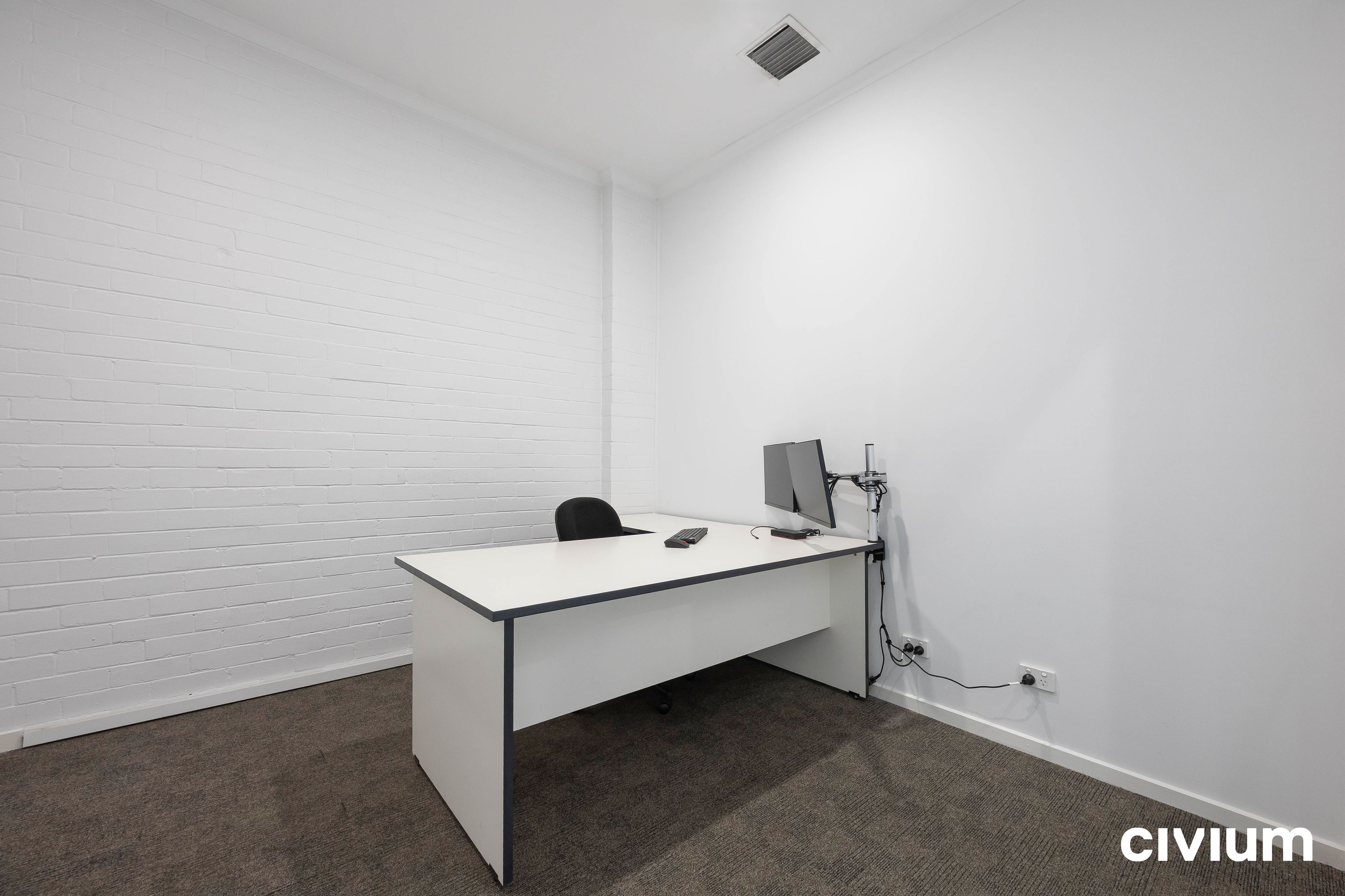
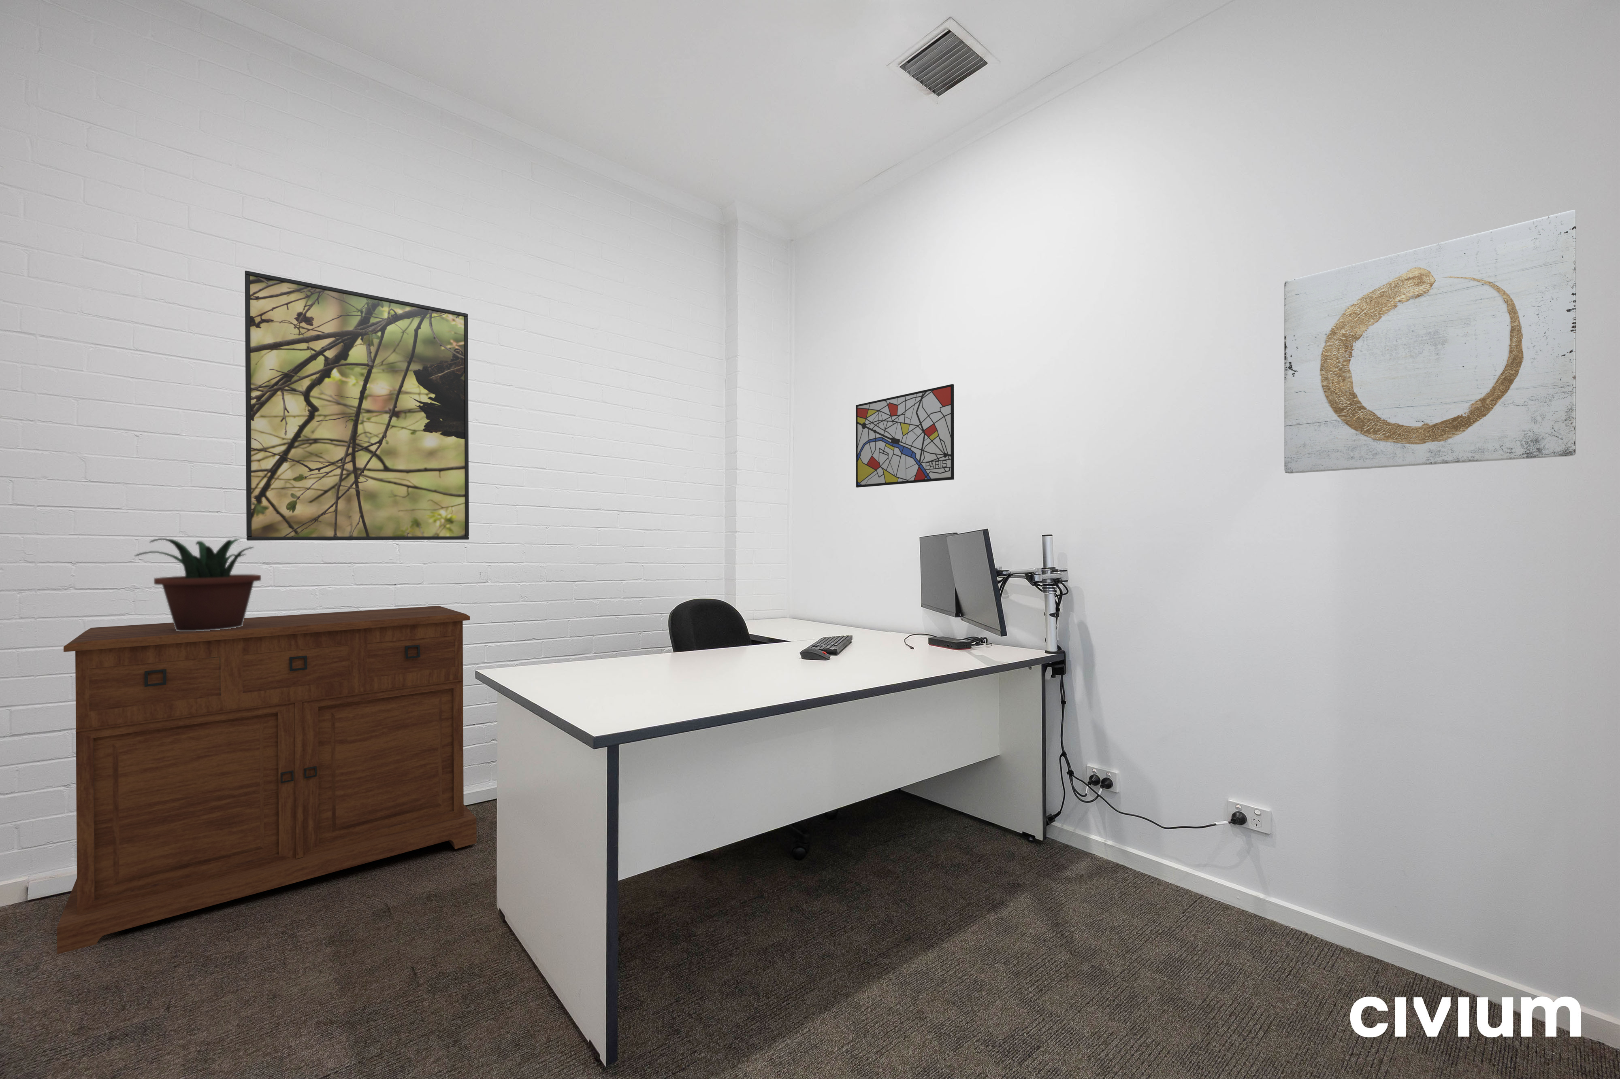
+ potted plant (198, 583)
+ sideboard (294, 743)
+ wall art (901, 440)
+ wall art (1413, 359)
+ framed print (366, 418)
